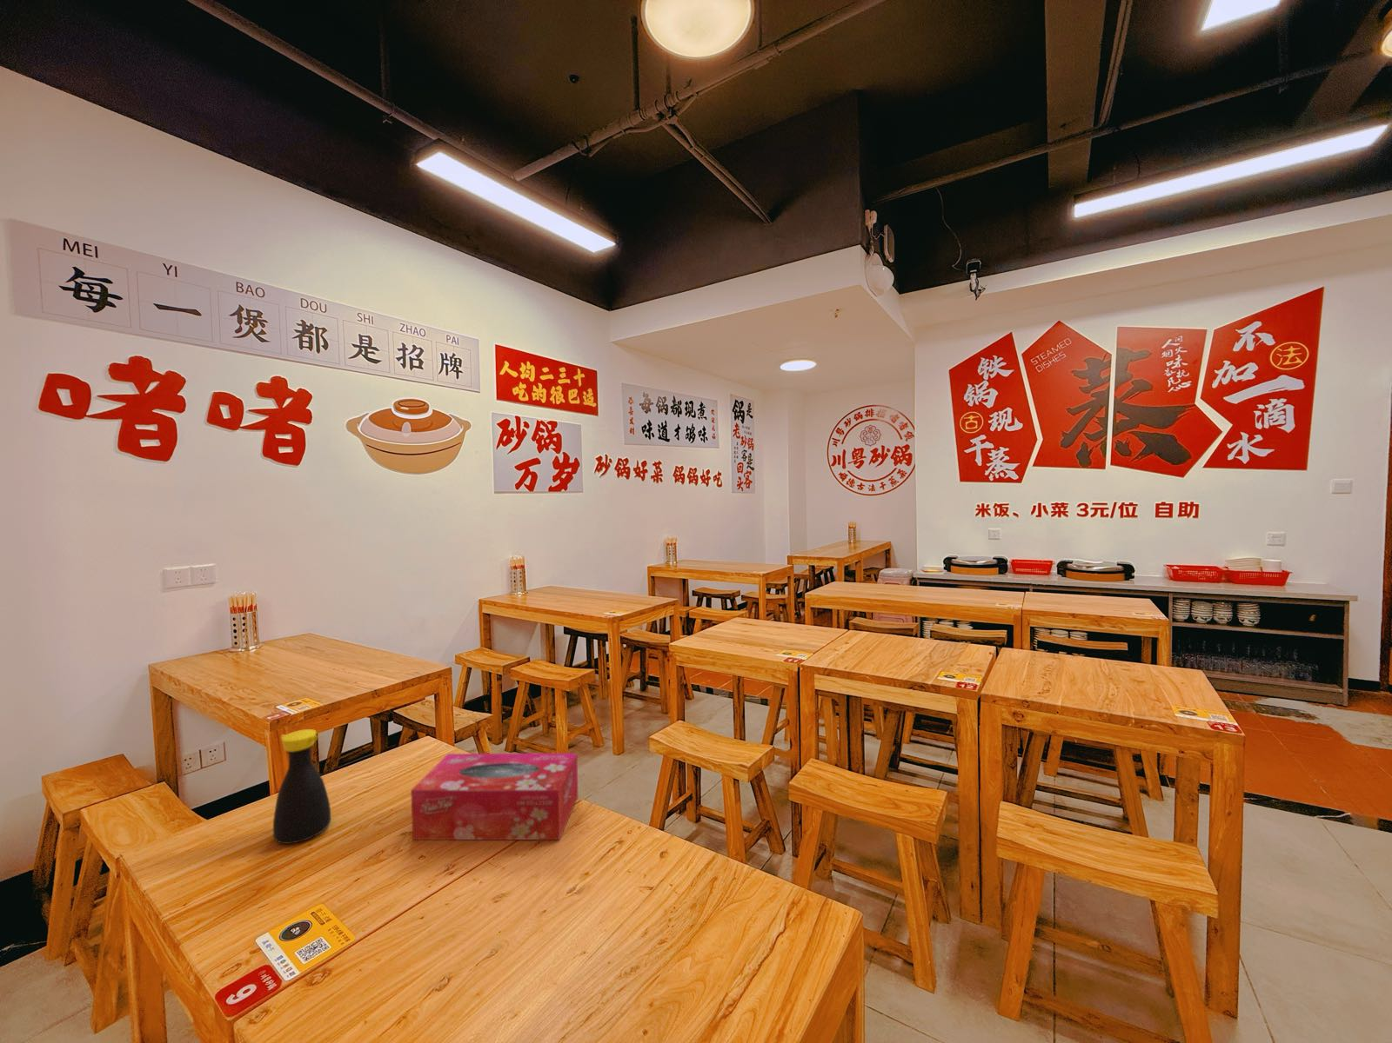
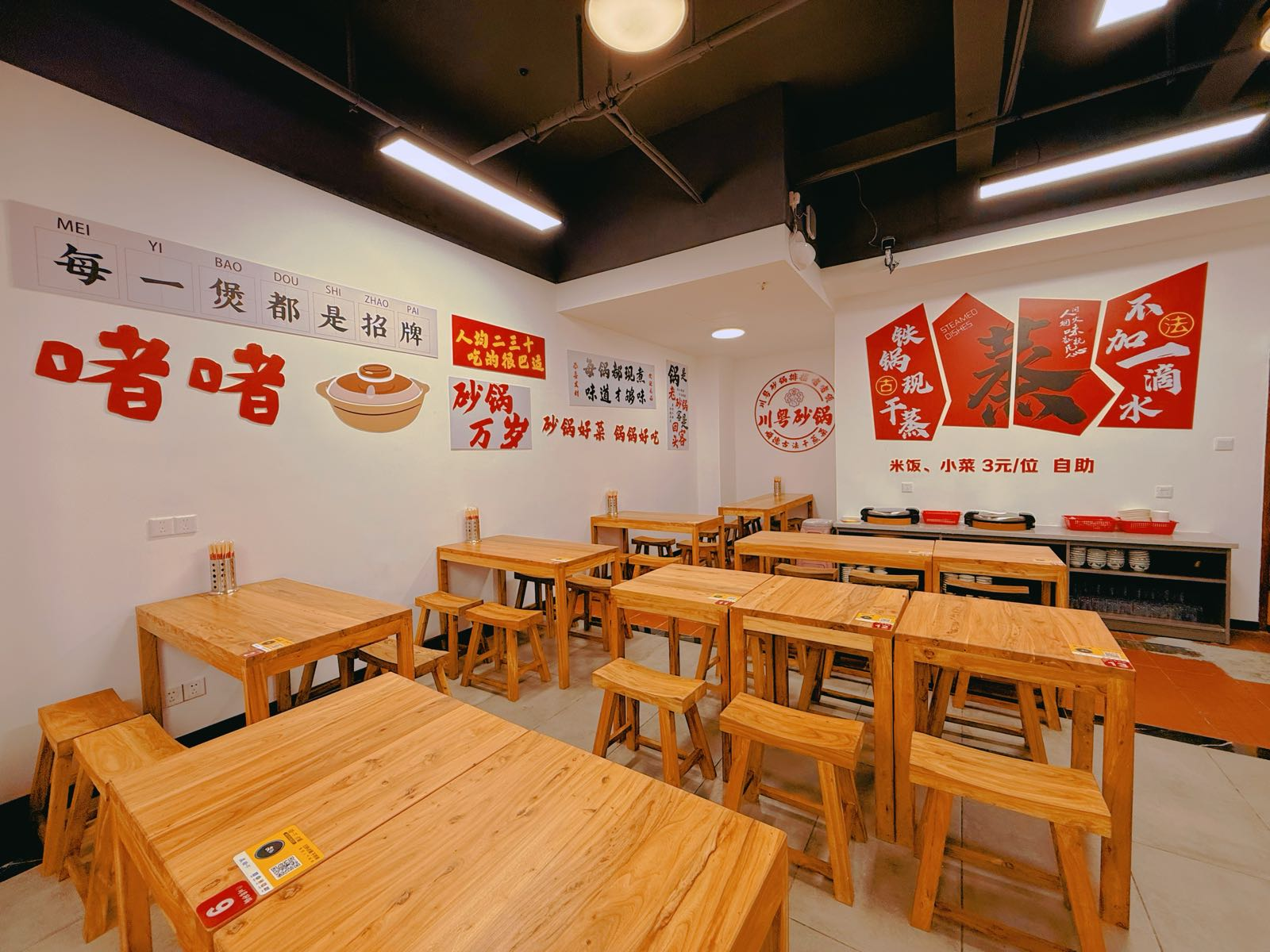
- bottle (301, 782)
- tissue box (500, 793)
